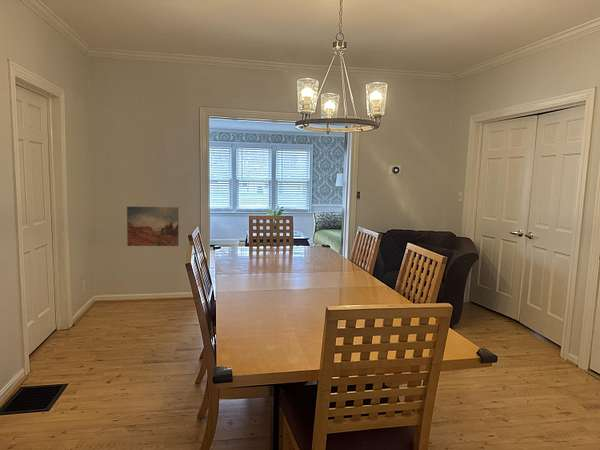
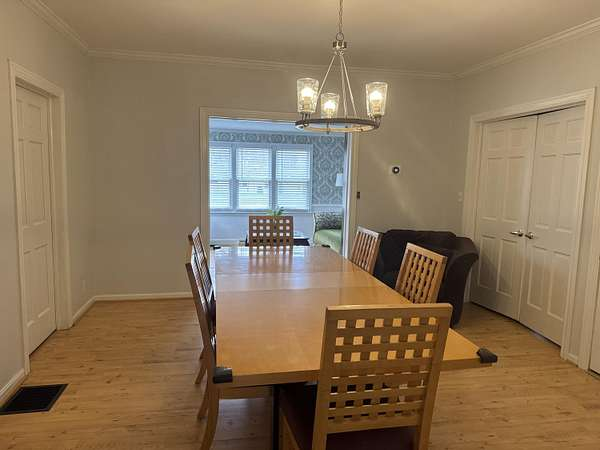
- wall art (153, 226)
